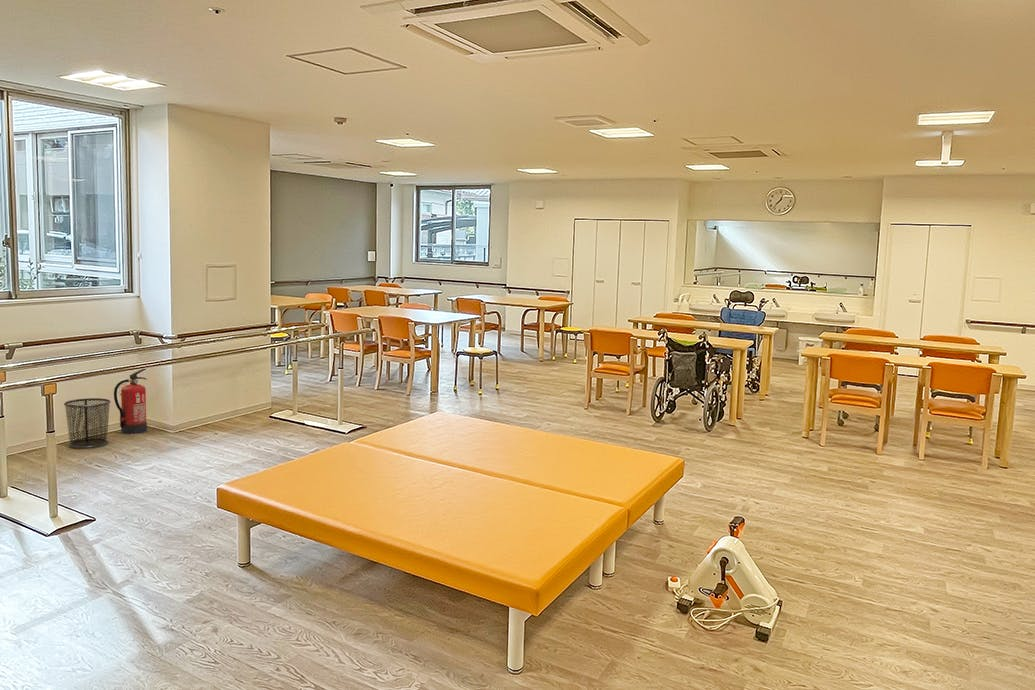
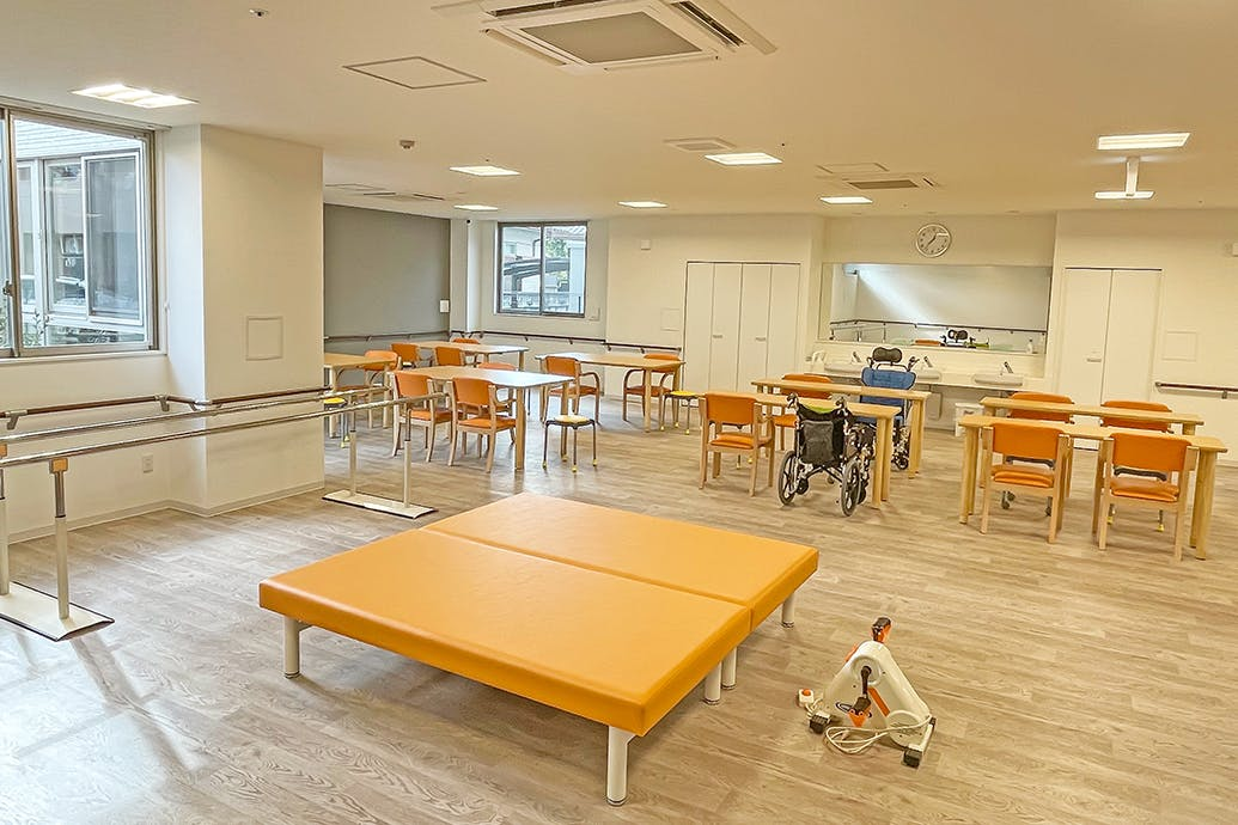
- trash can (88, 423)
- fire extinguisher (130, 400)
